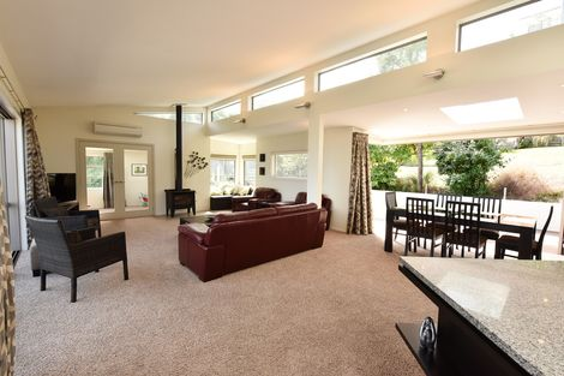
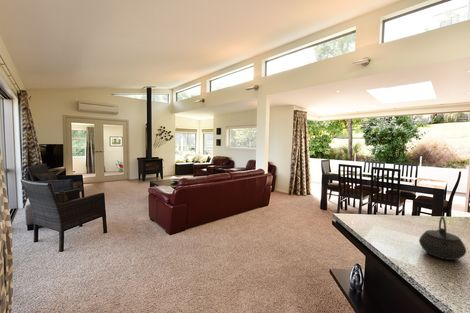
+ kettle (441, 235)
